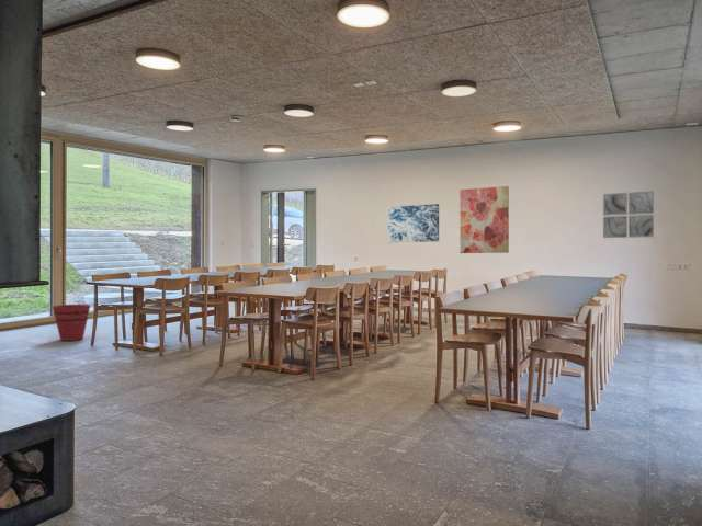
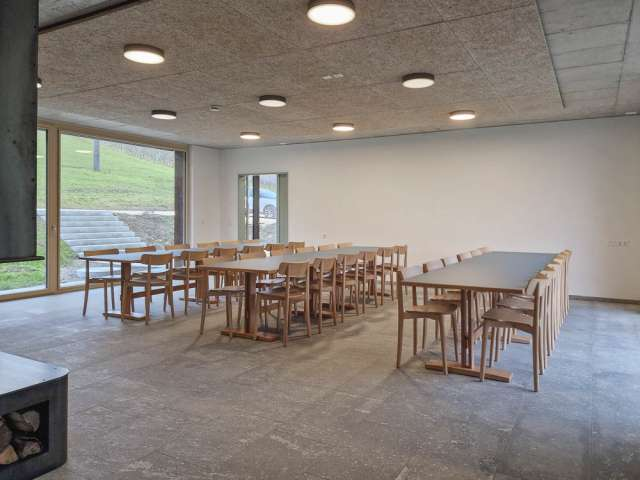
- wall art (626, 214)
- bucket (71, 322)
- wall art (412, 224)
- wall art (484, 220)
